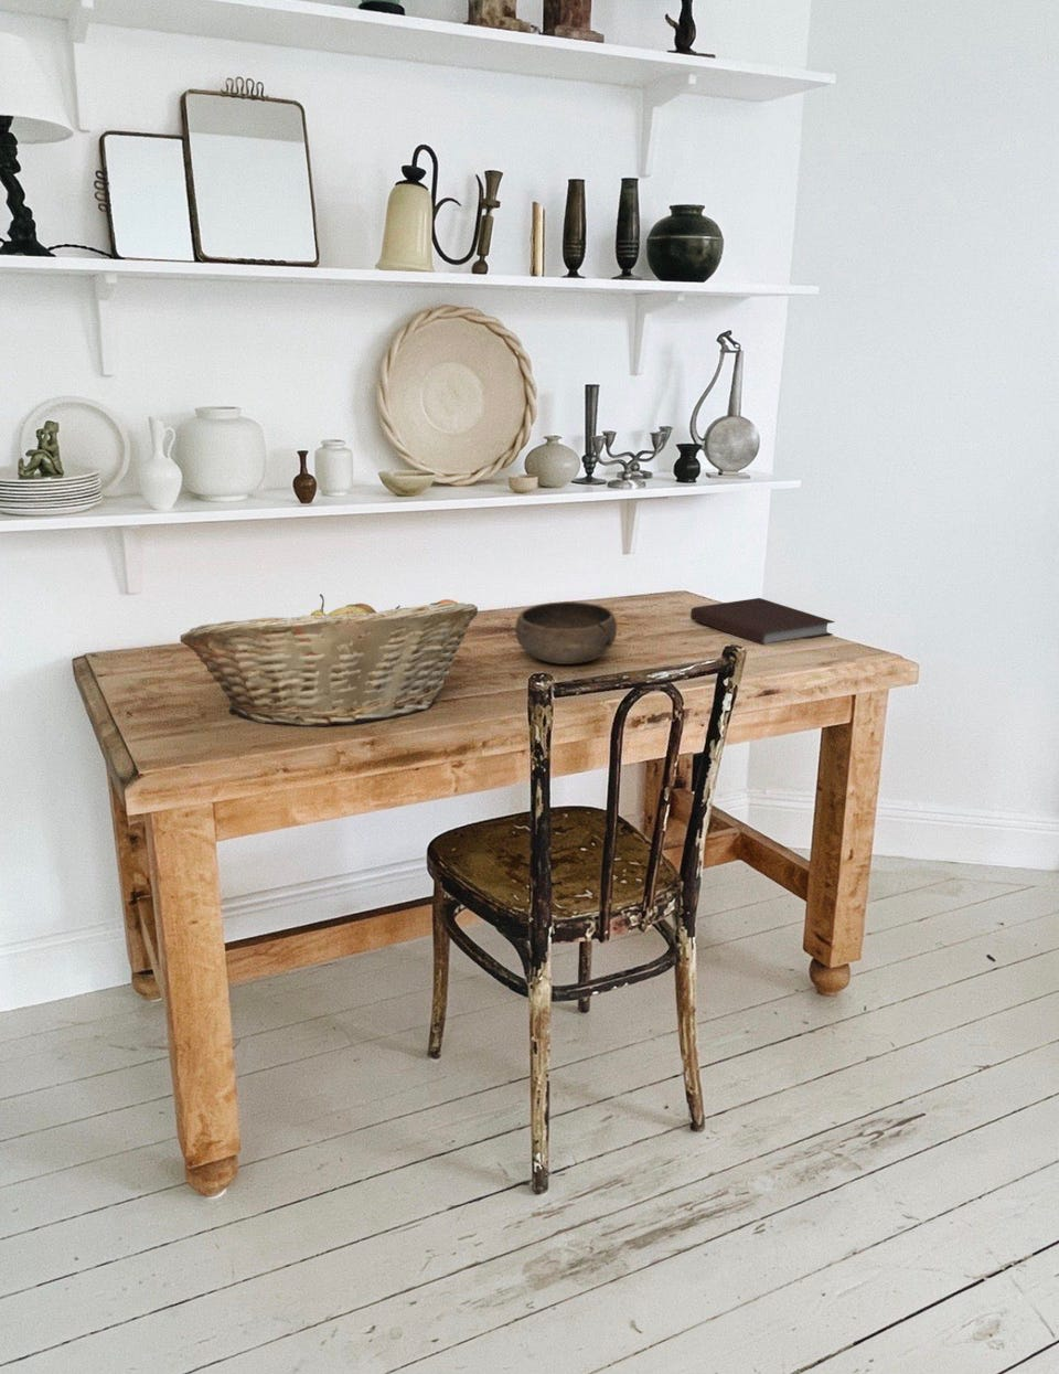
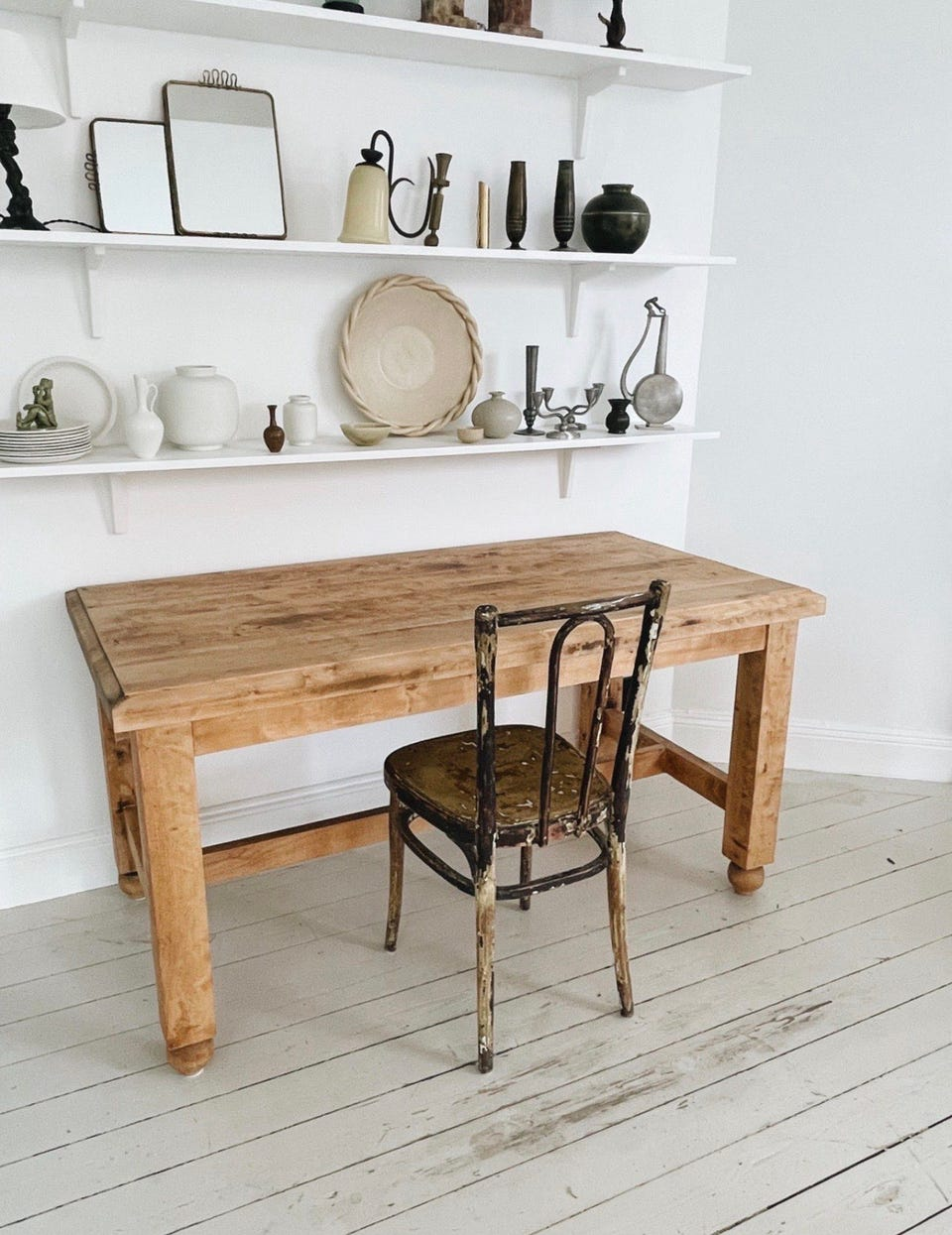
- bowl (565, 634)
- fruit basket (334, 646)
- notebook (760, 620)
